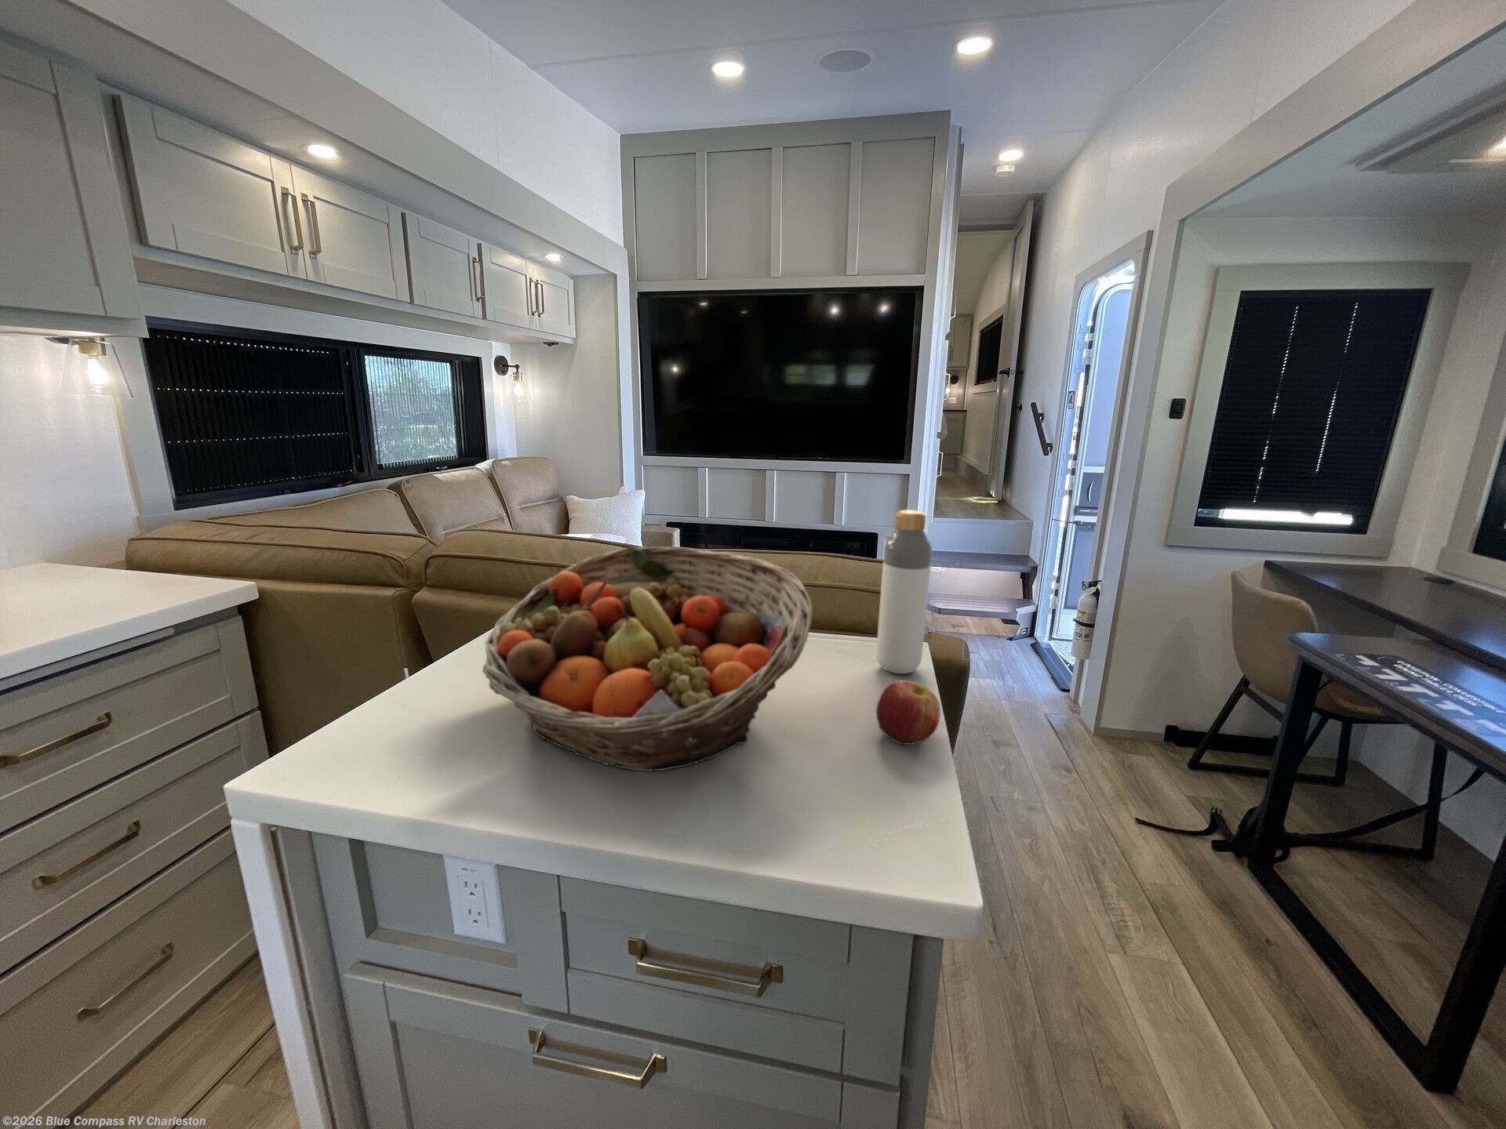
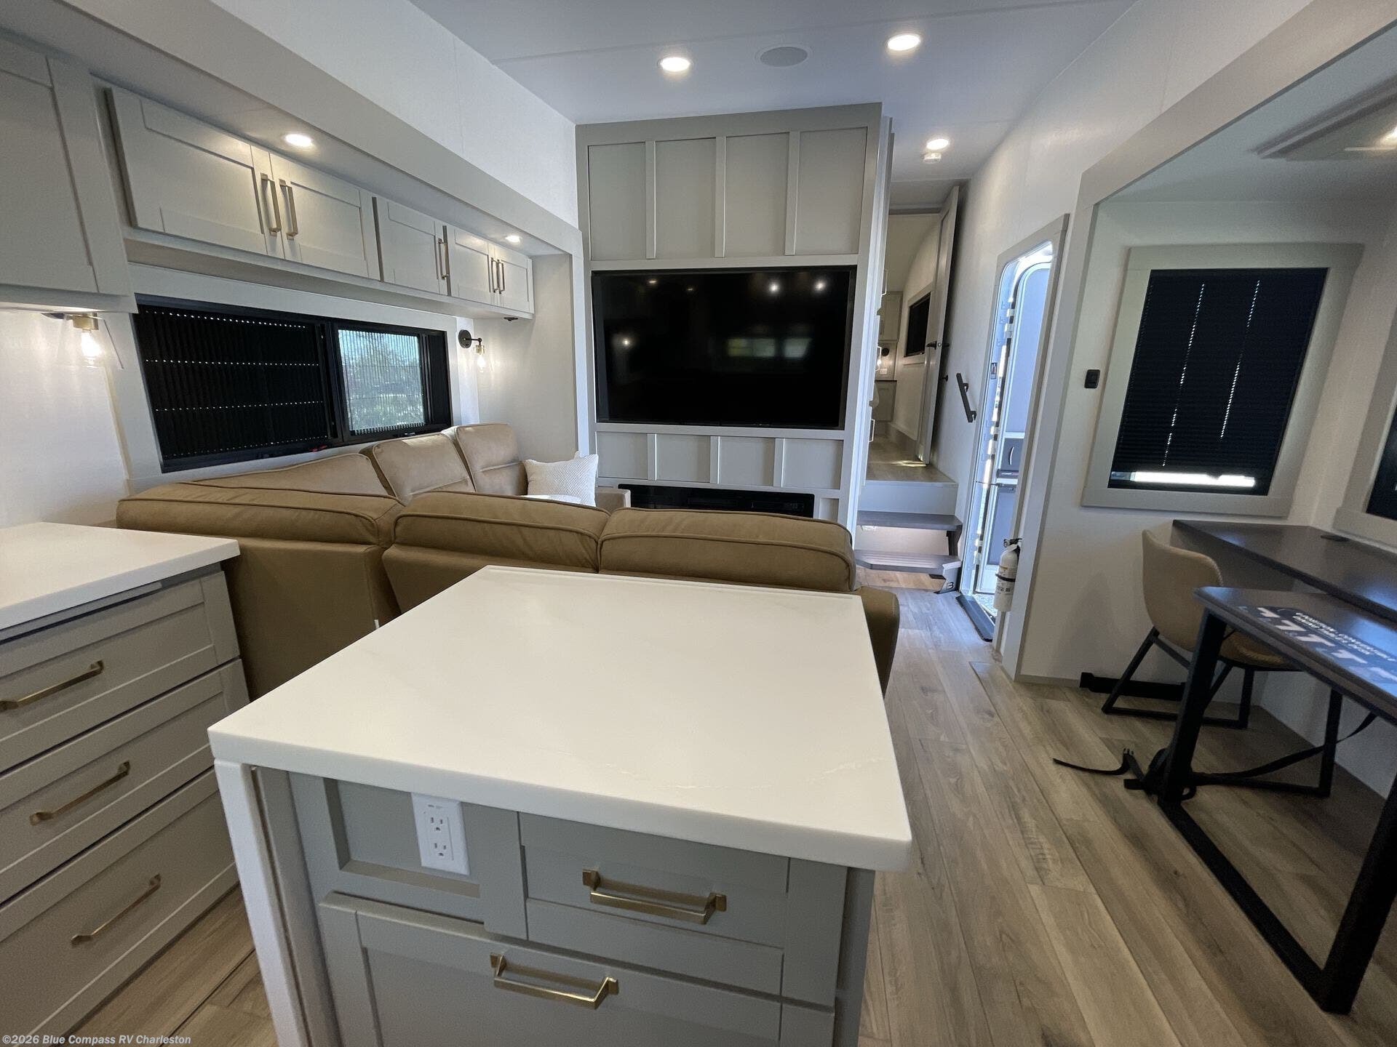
- fruit basket (647, 642)
- apple (907, 710)
- bottle (904, 592)
